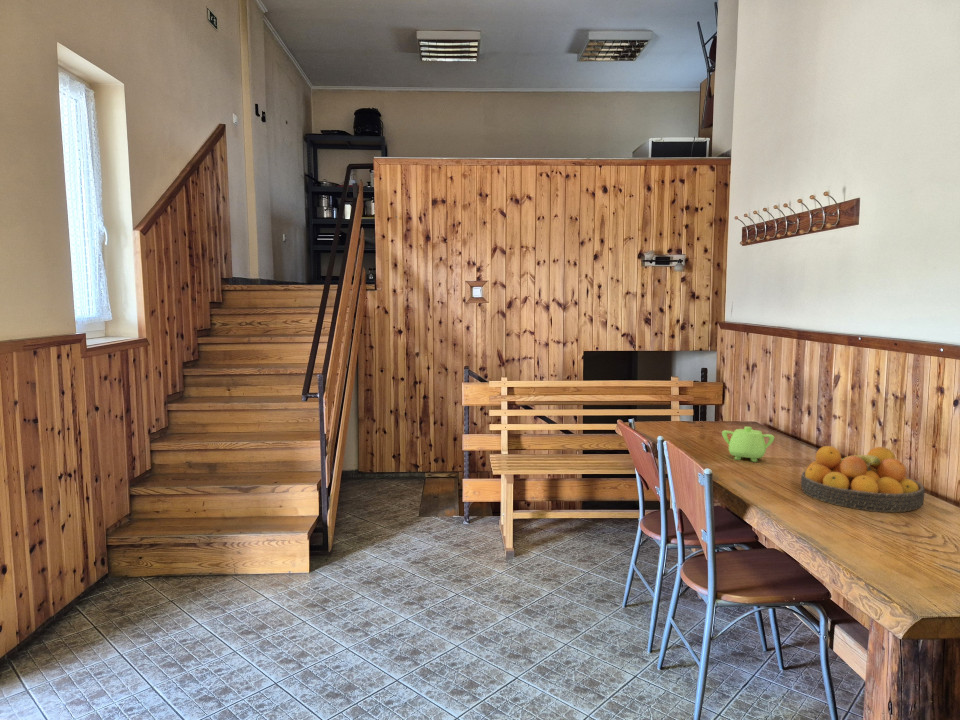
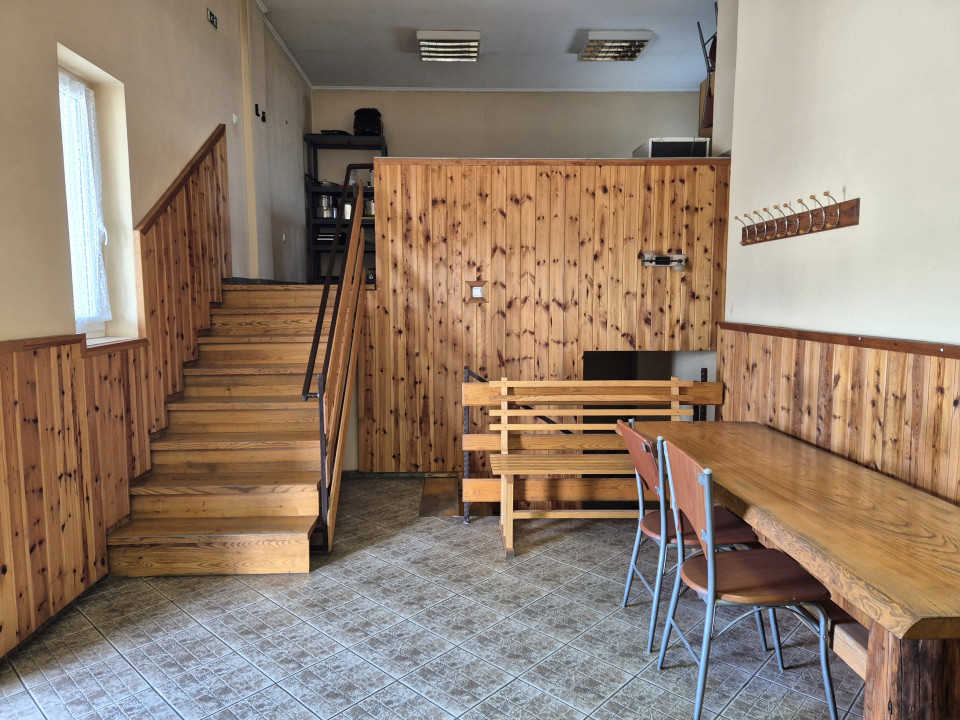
- teapot (748, 441)
- fruit bowl (860, 472)
